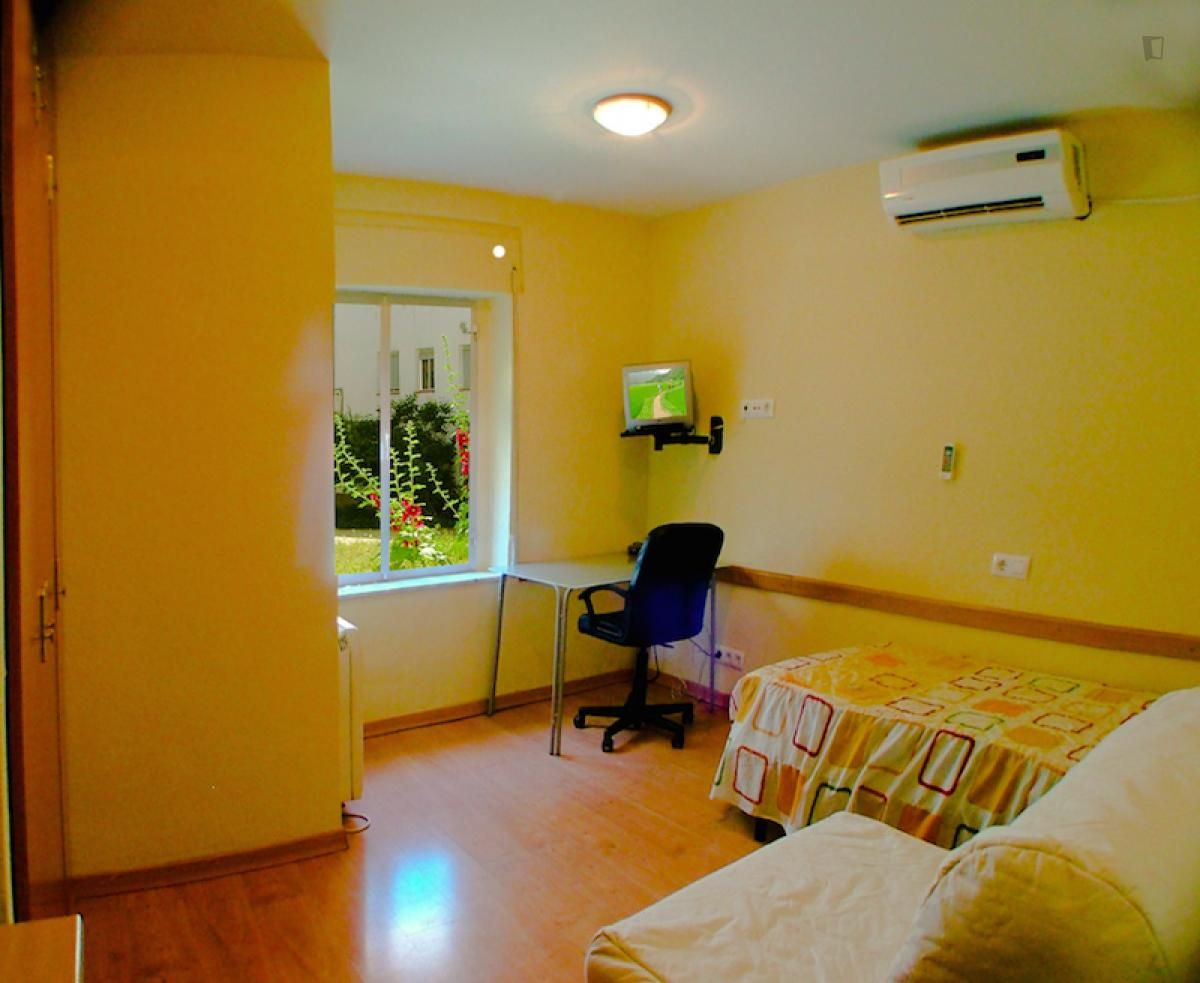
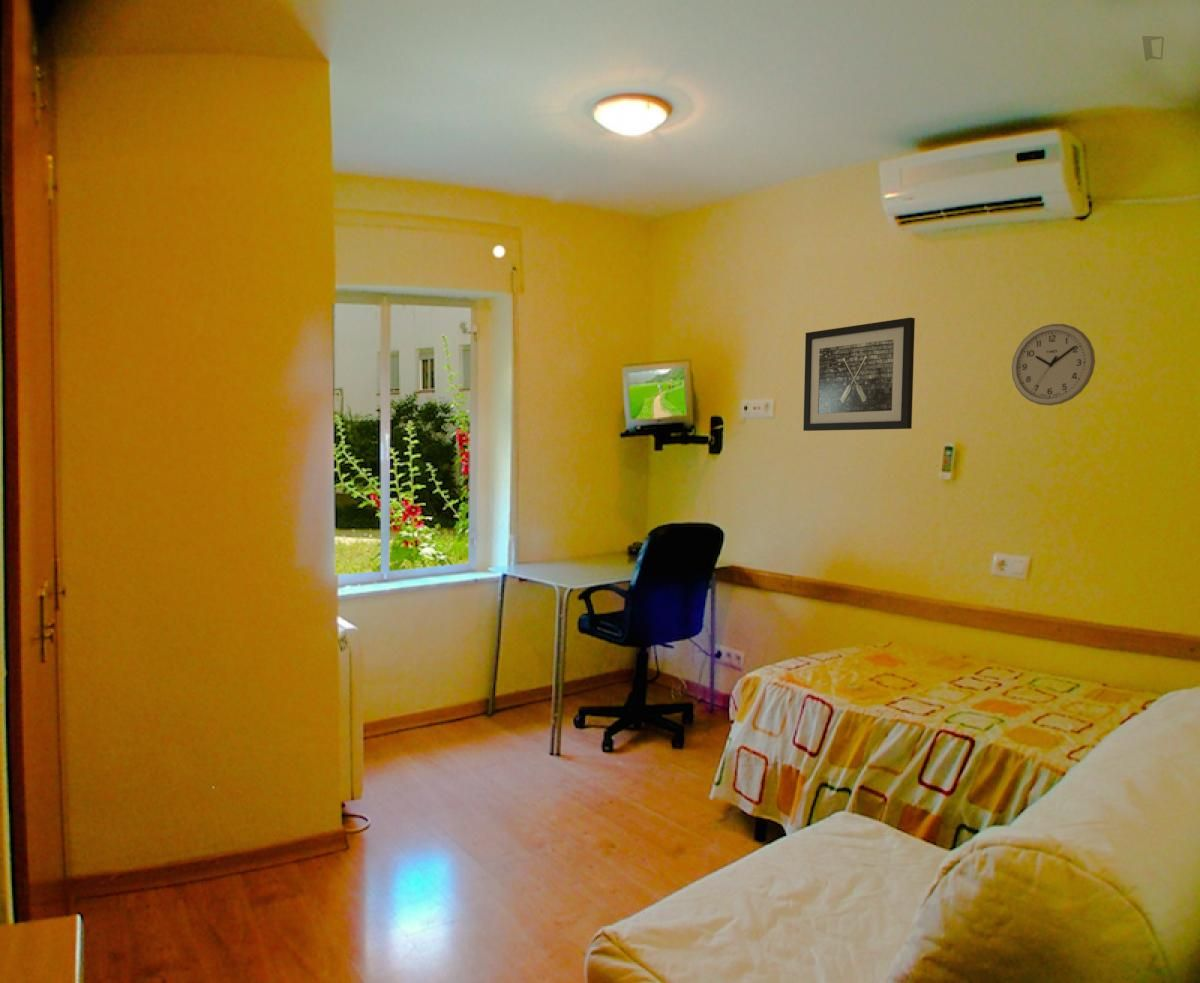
+ wall art (855, 378)
+ wall clock (1050, 364)
